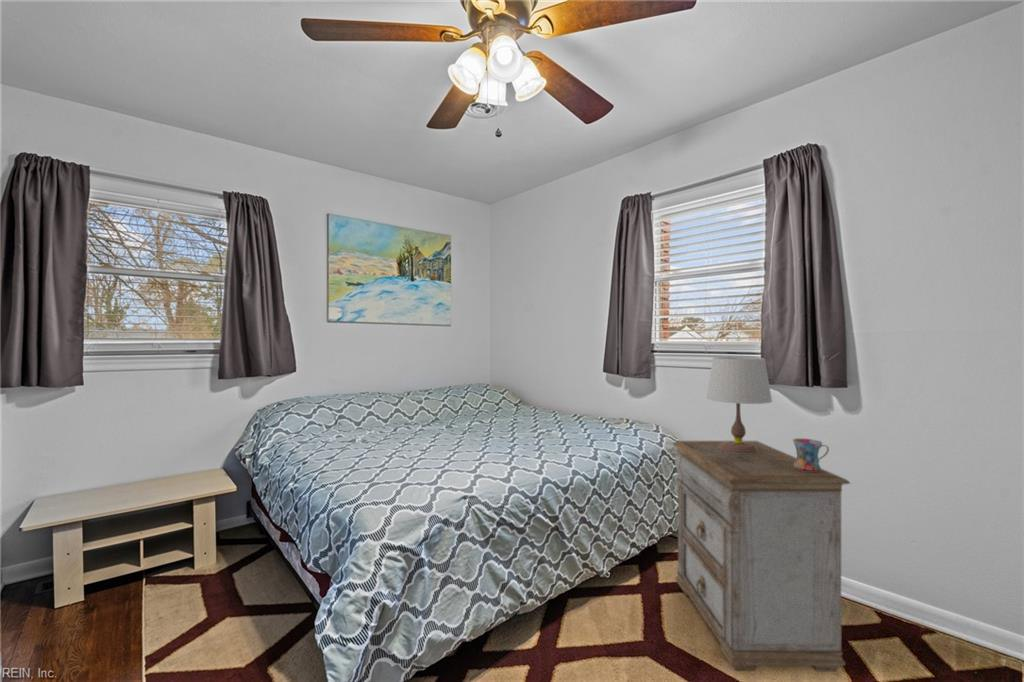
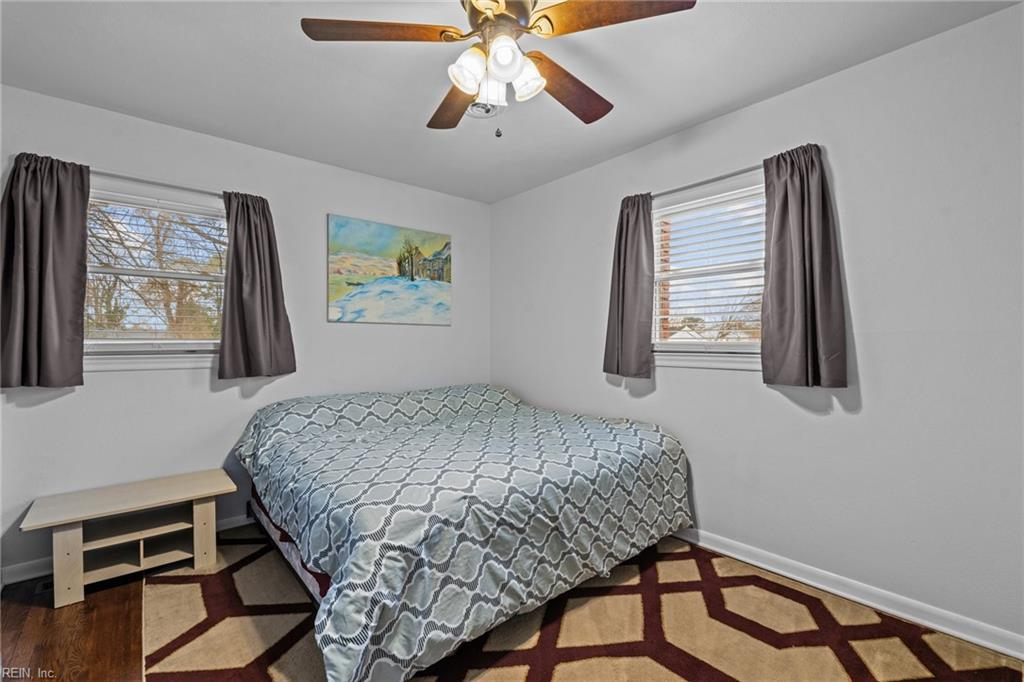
- nightstand (747, 539)
- mug (811, 454)
- table lamp (738, 403)
